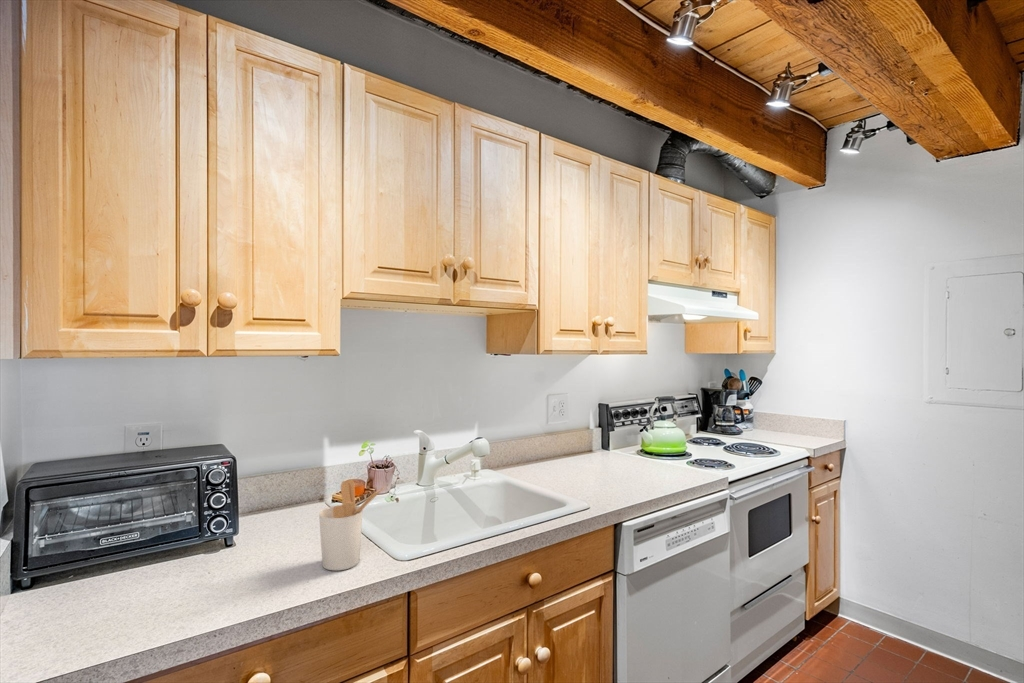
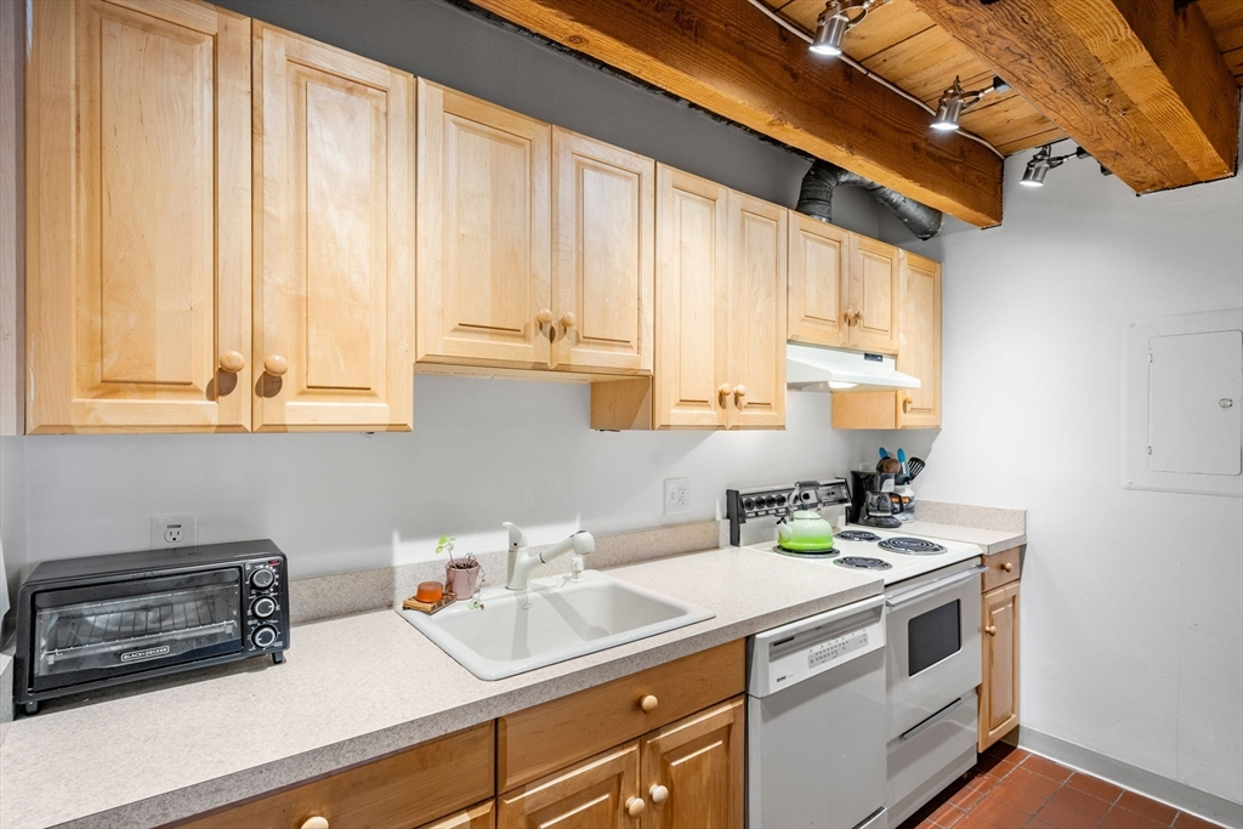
- utensil holder (352, 524)
